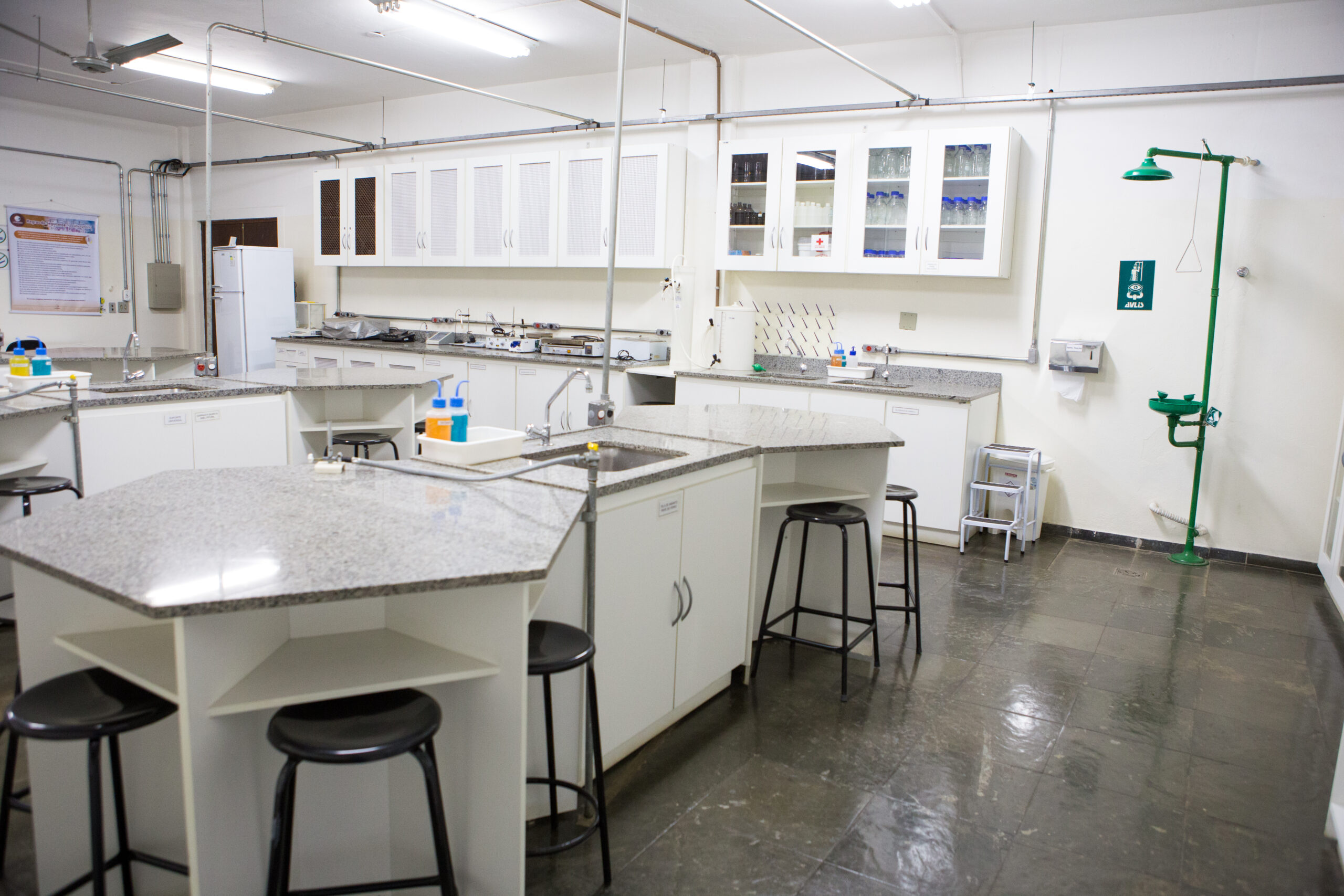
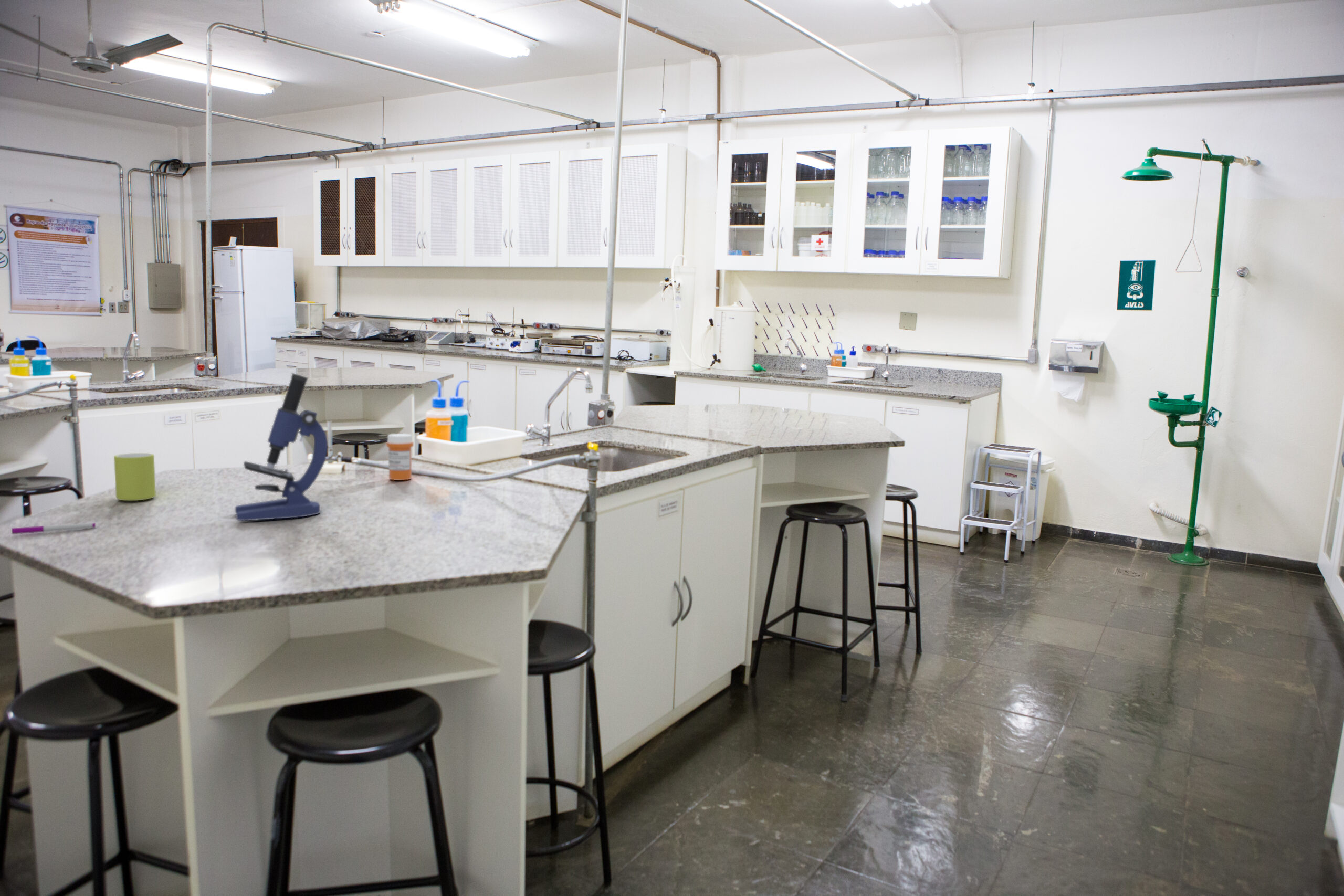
+ pen (54, 528)
+ mug (134, 476)
+ medicine bottle (400, 457)
+ microscope (281, 444)
